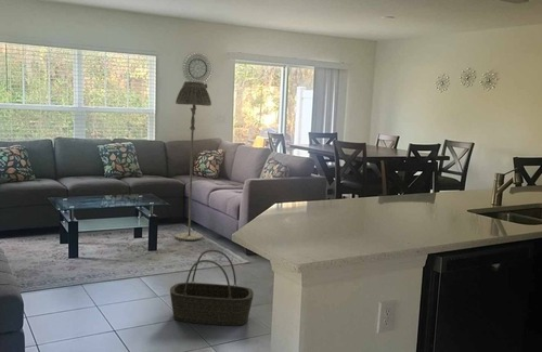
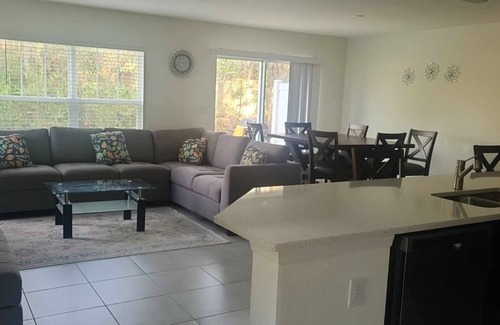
- basket (211, 286)
- floor lamp (191, 160)
